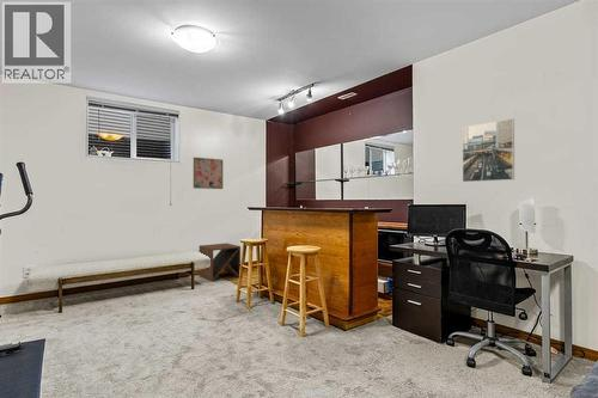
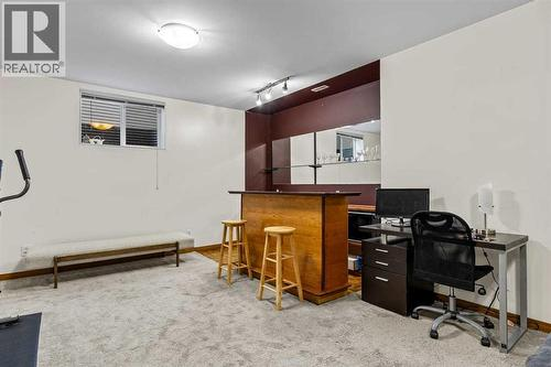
- side table (219, 261)
- wall art (208, 173)
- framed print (487, 152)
